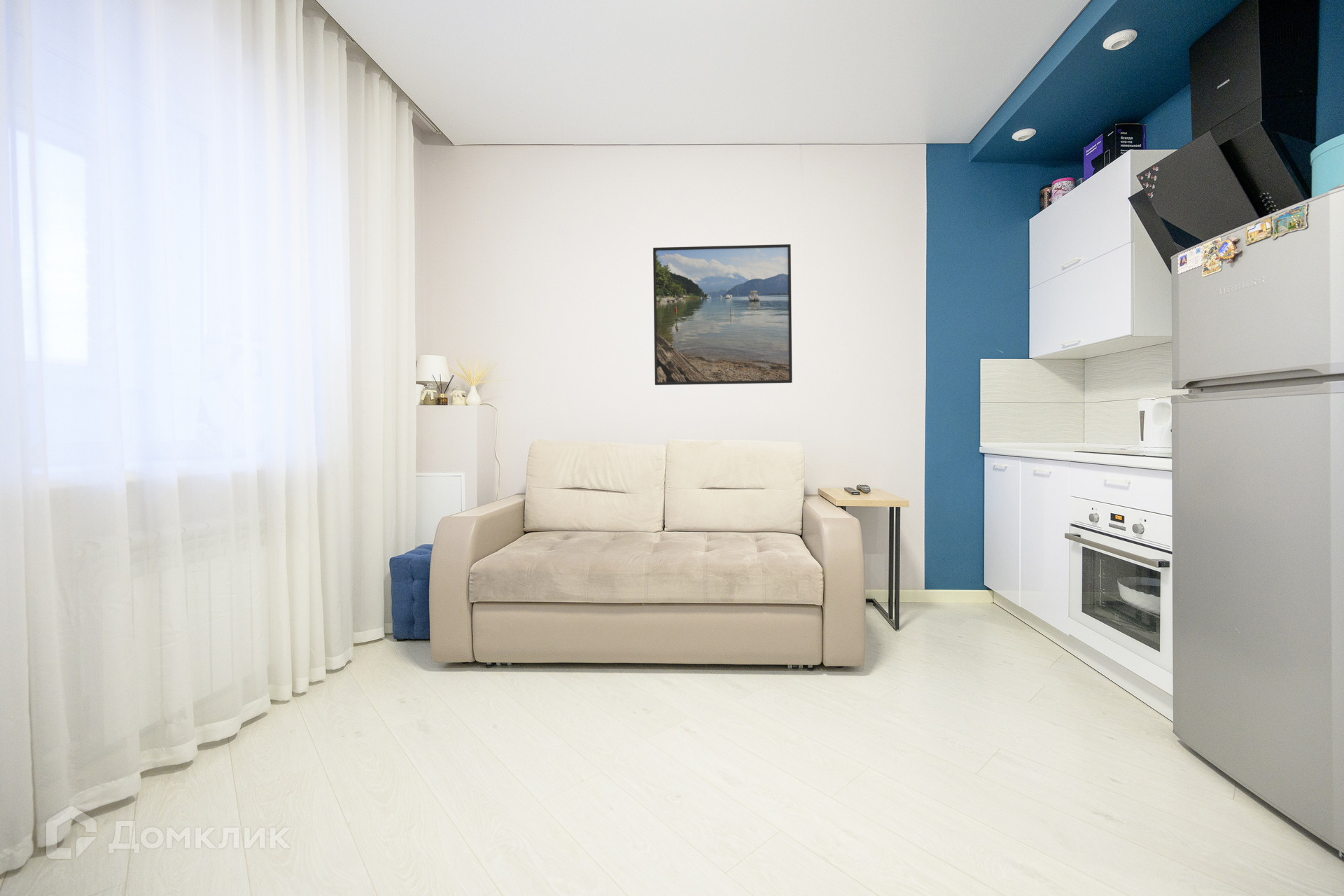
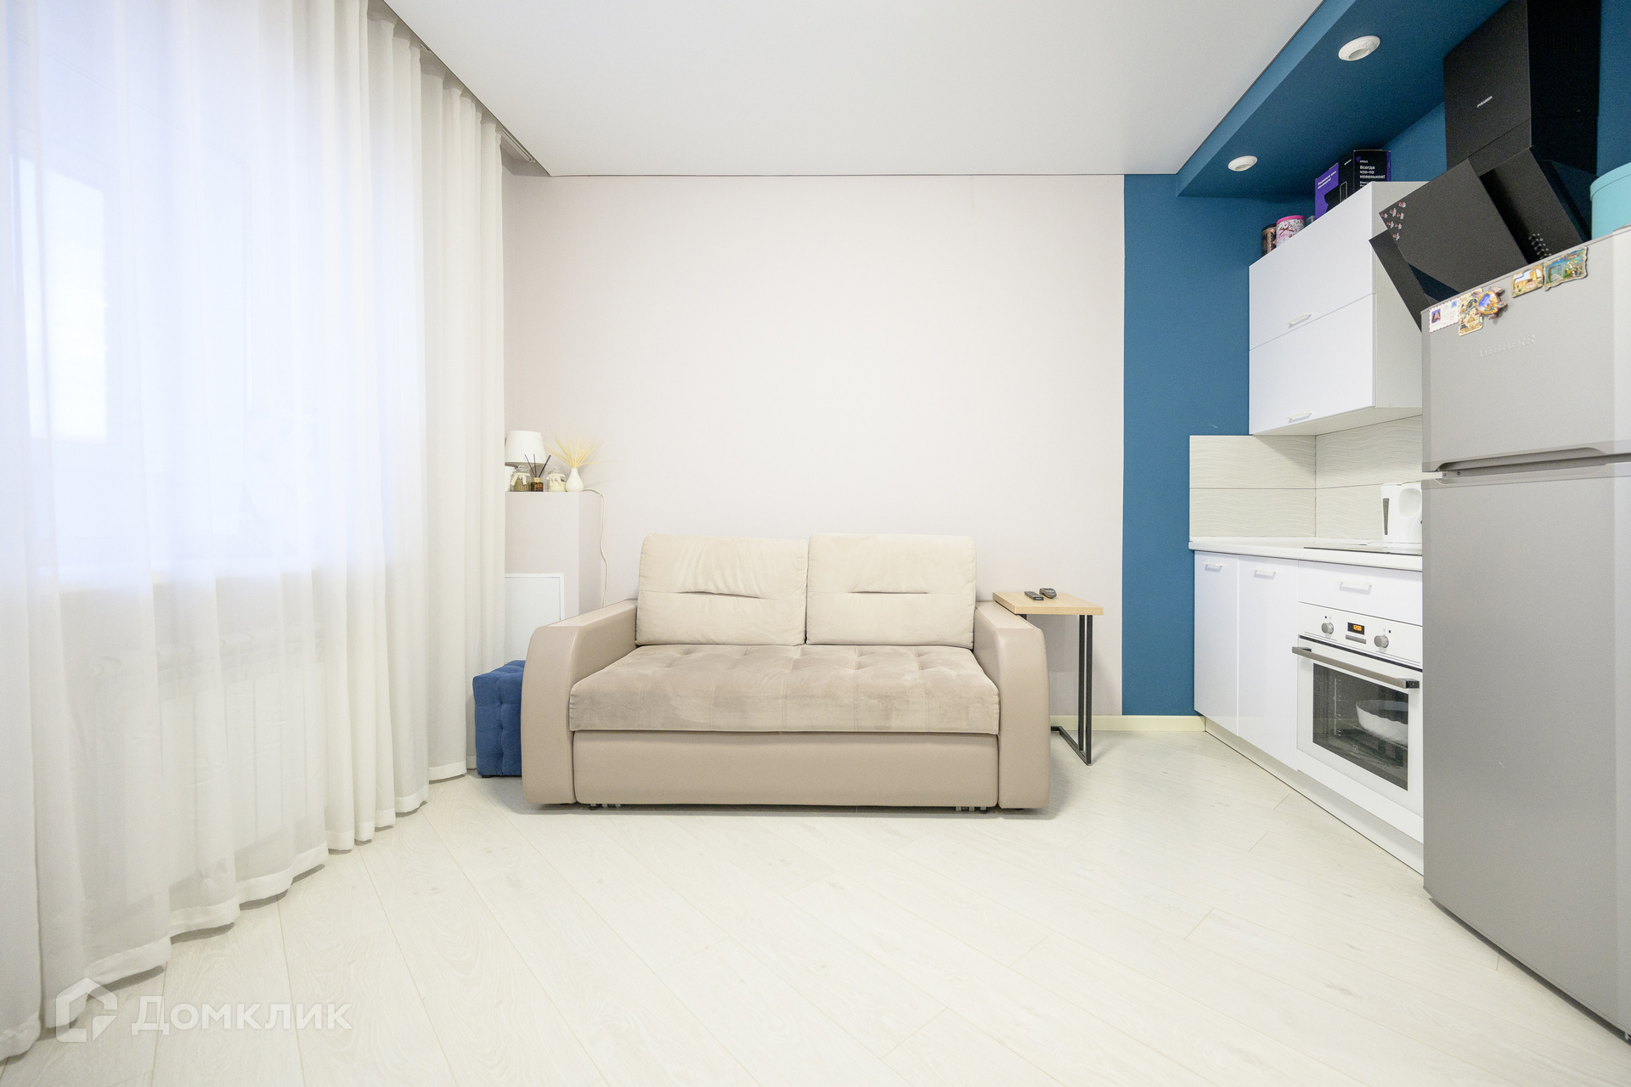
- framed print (722, 315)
